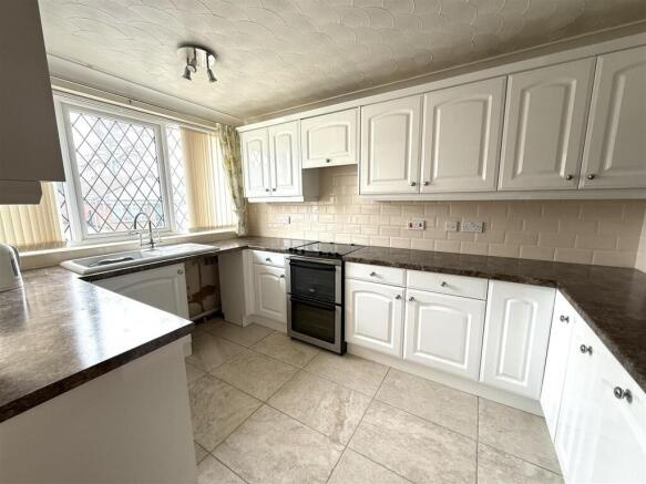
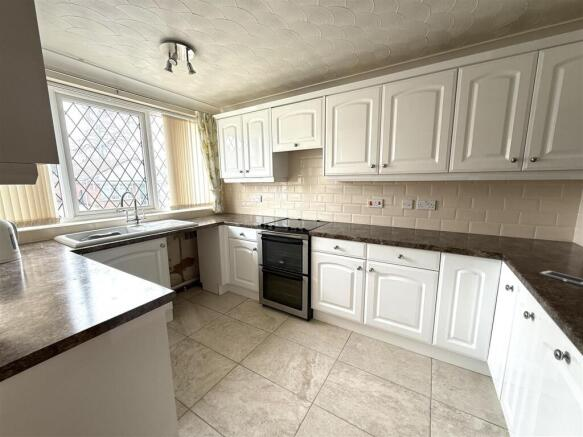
+ cell phone (564, 277)
